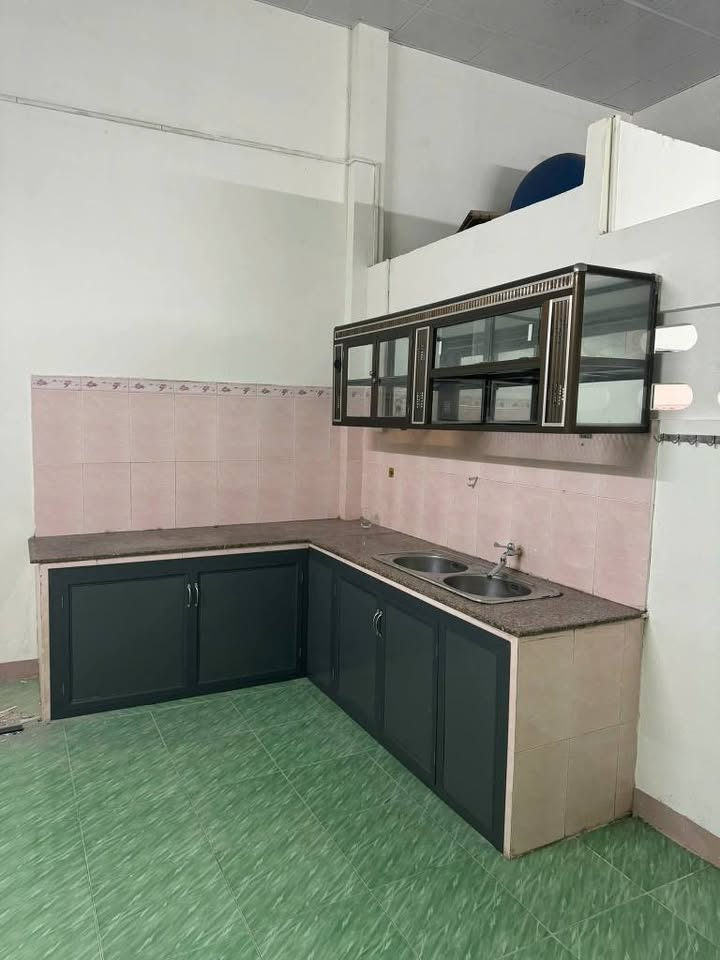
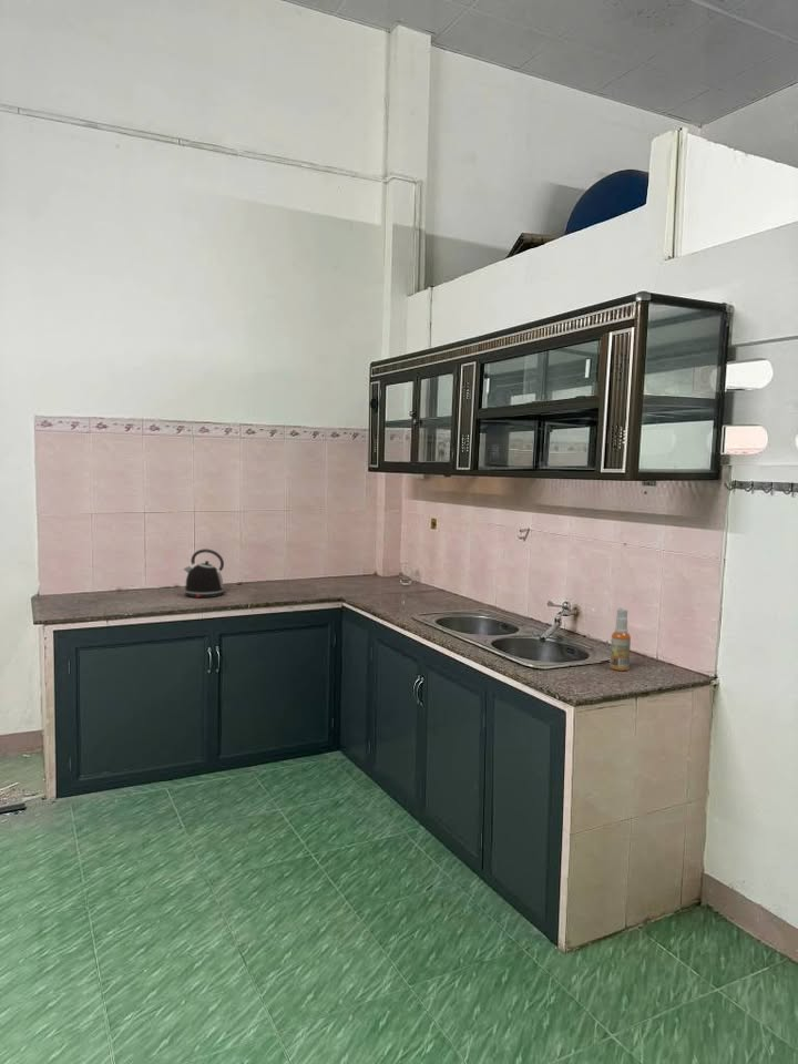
+ spray bottle (620, 638)
+ kettle (204, 571)
